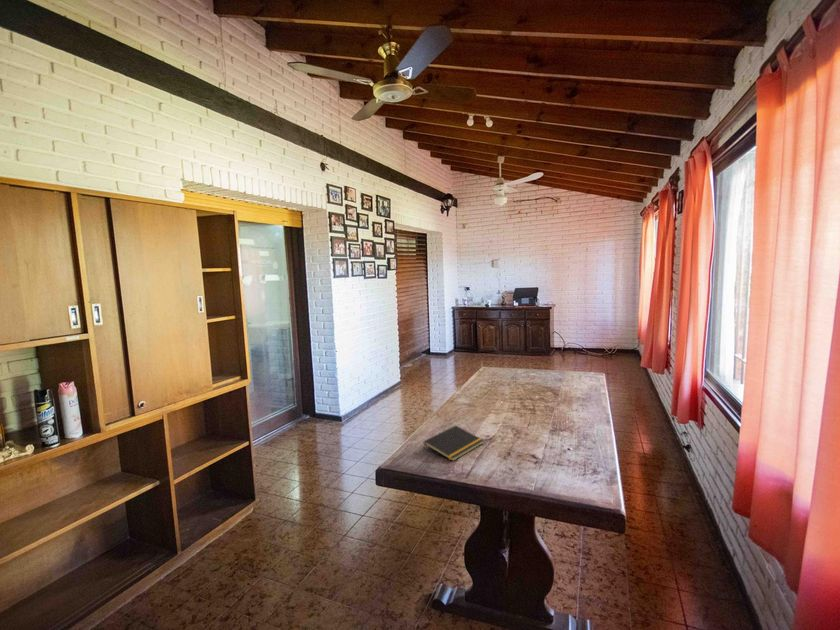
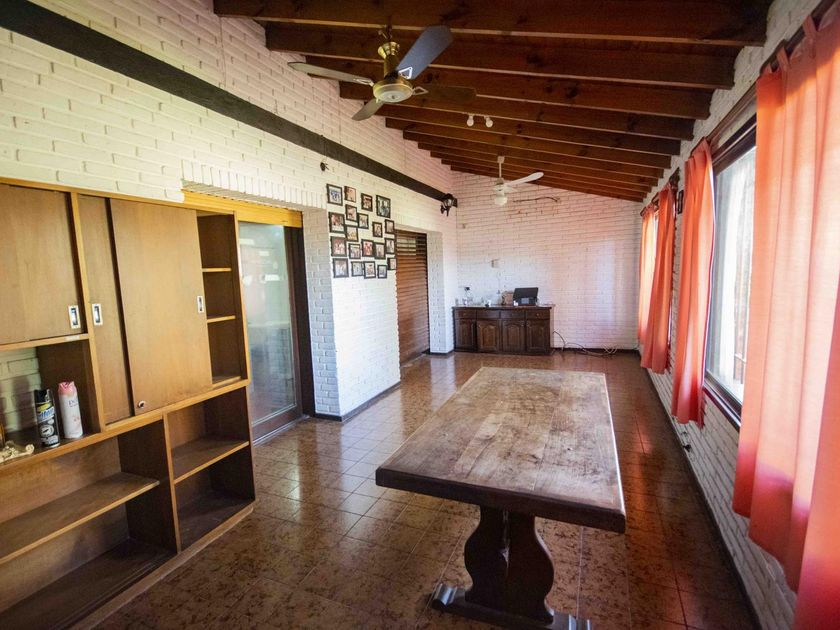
- notepad (454, 441)
